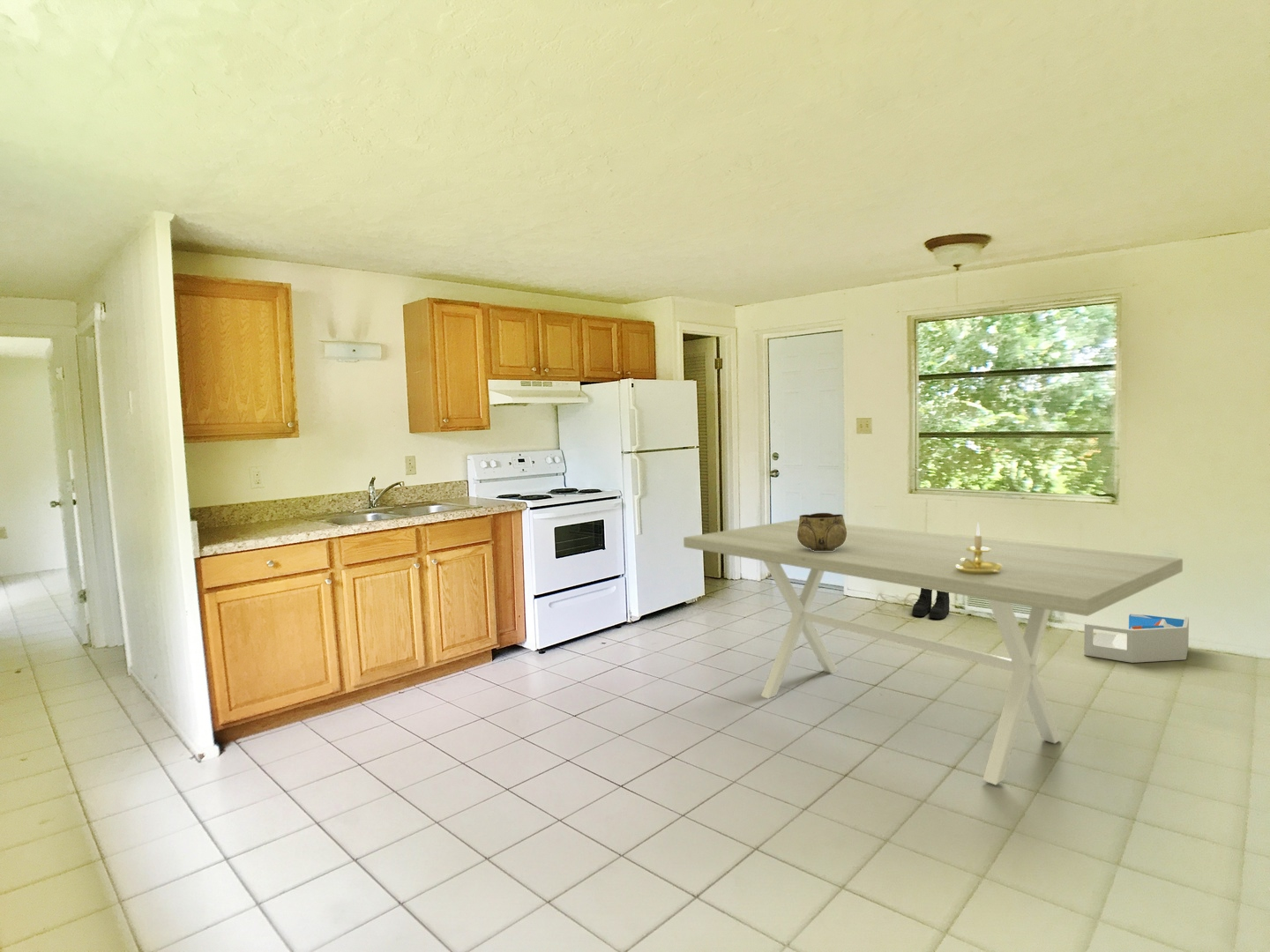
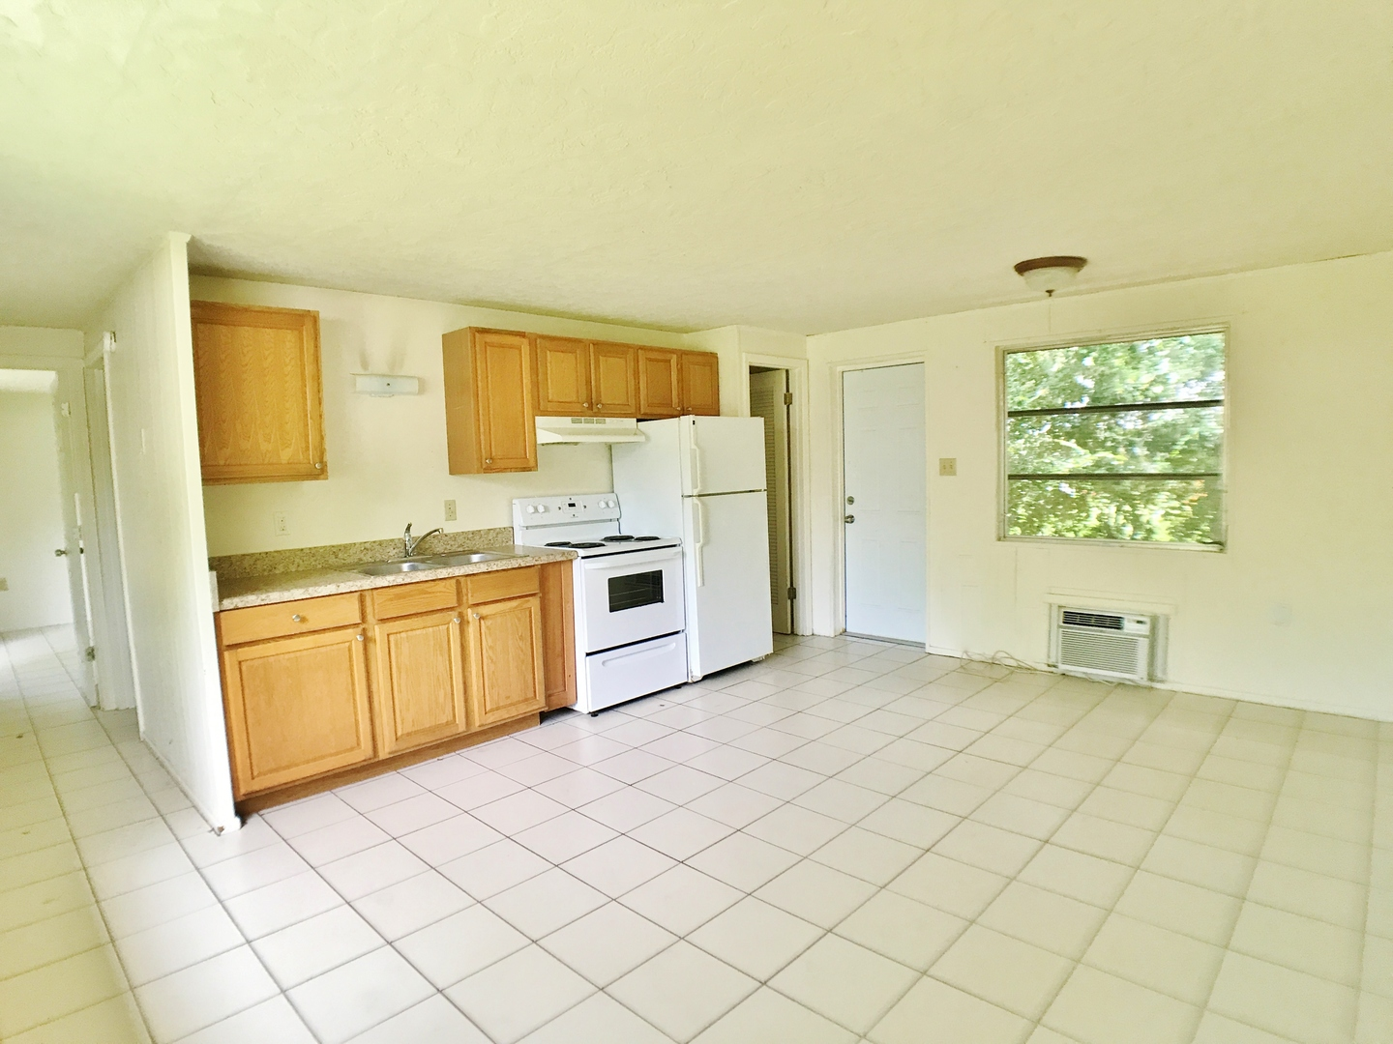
- candle holder (975, 547)
- boots (930, 600)
- decorative bowl (821, 532)
- dining table (896, 632)
- storage bin (1137, 636)
